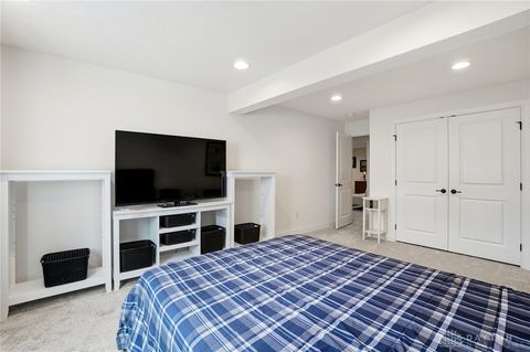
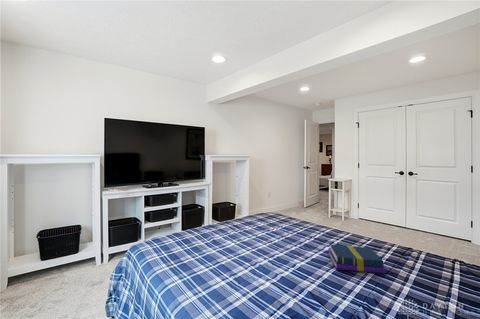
+ book (354, 257)
